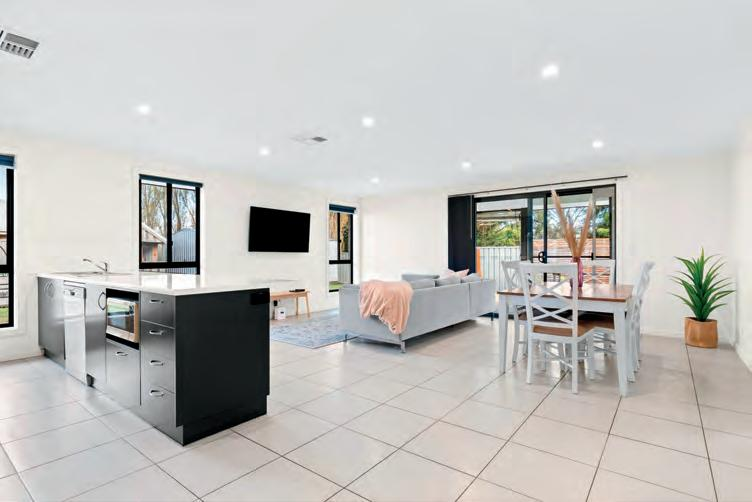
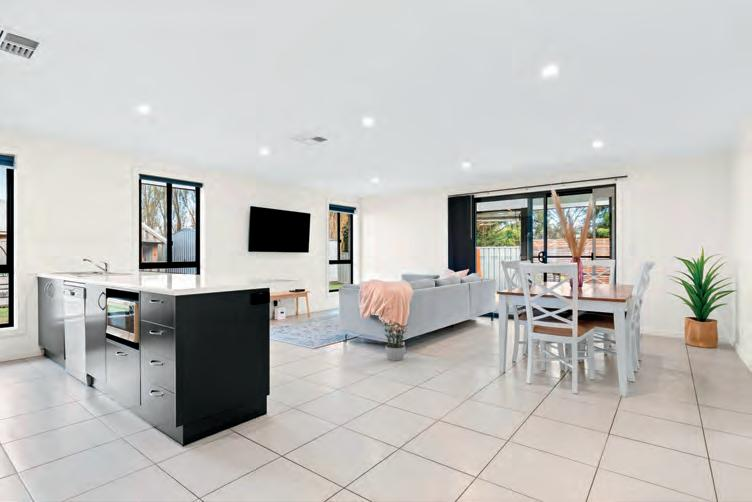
+ potted plant (394, 338)
